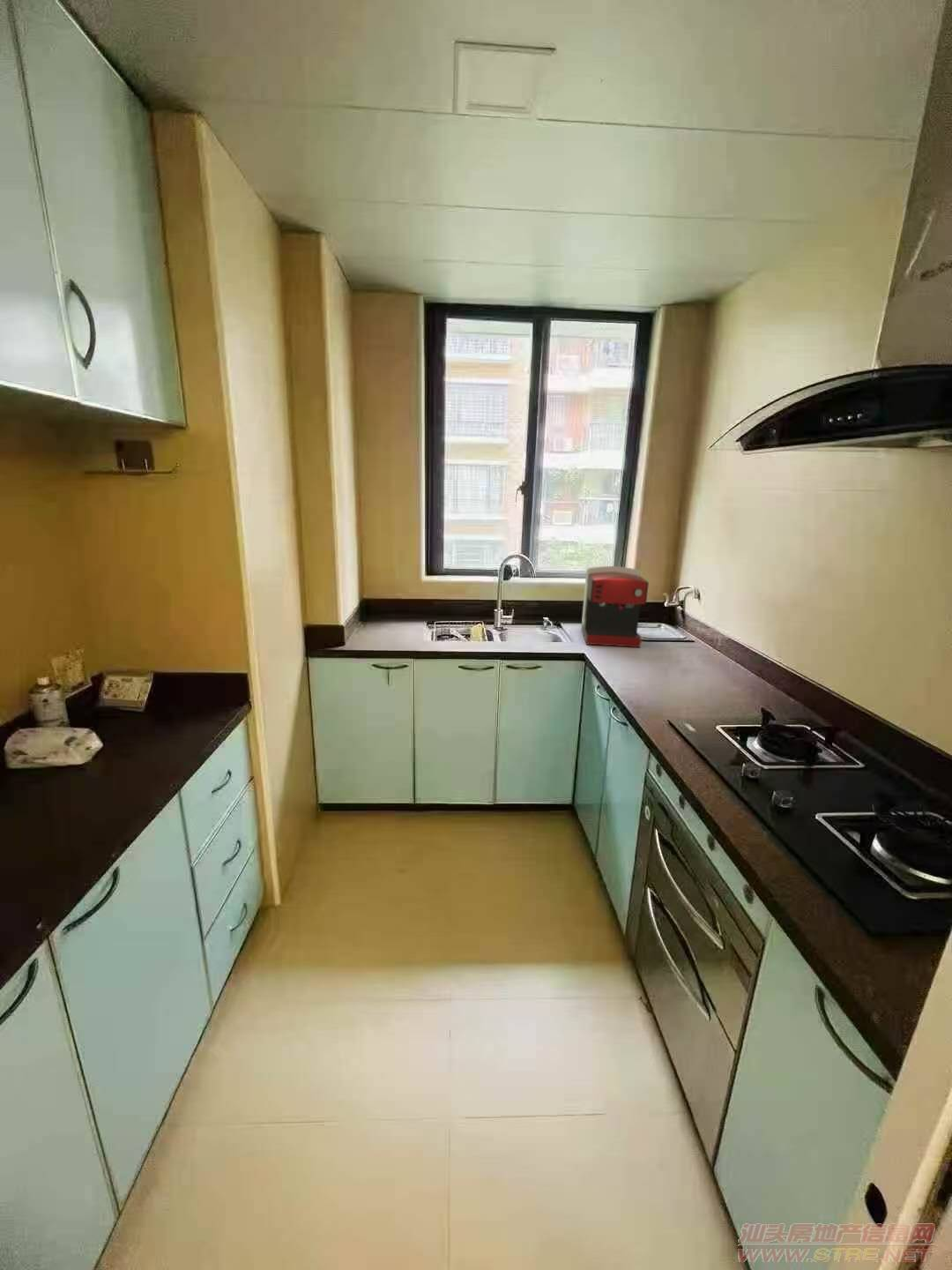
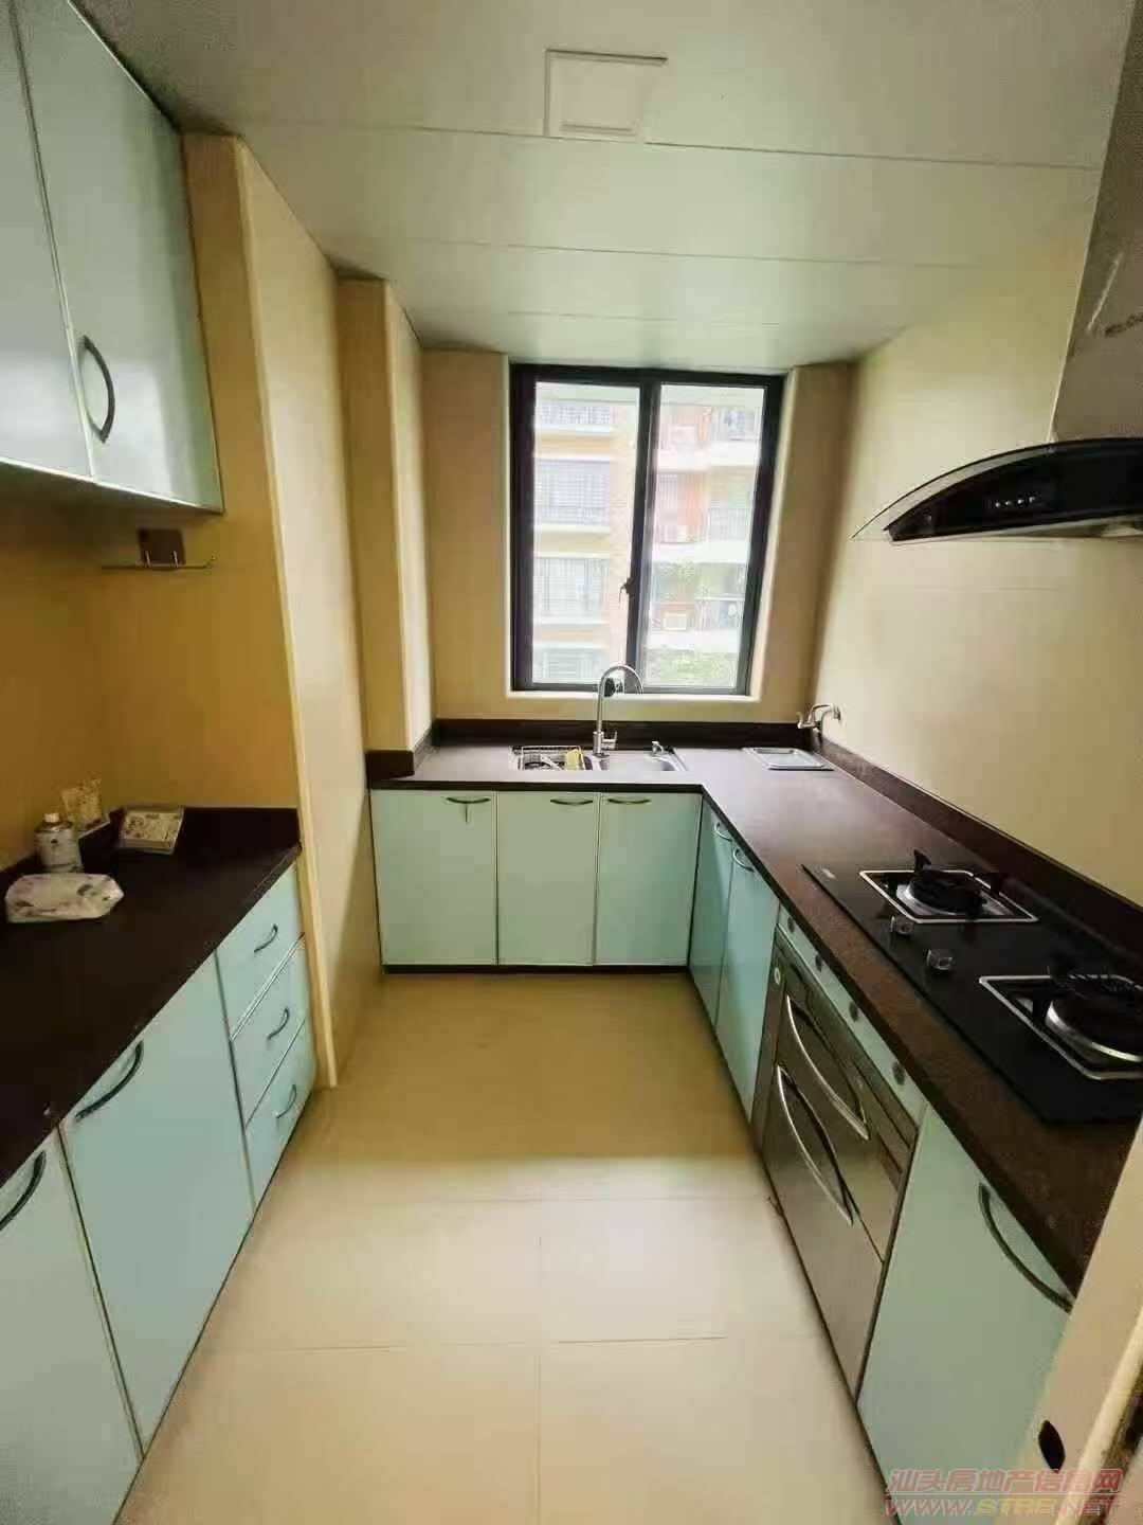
- coffee maker (614, 605)
